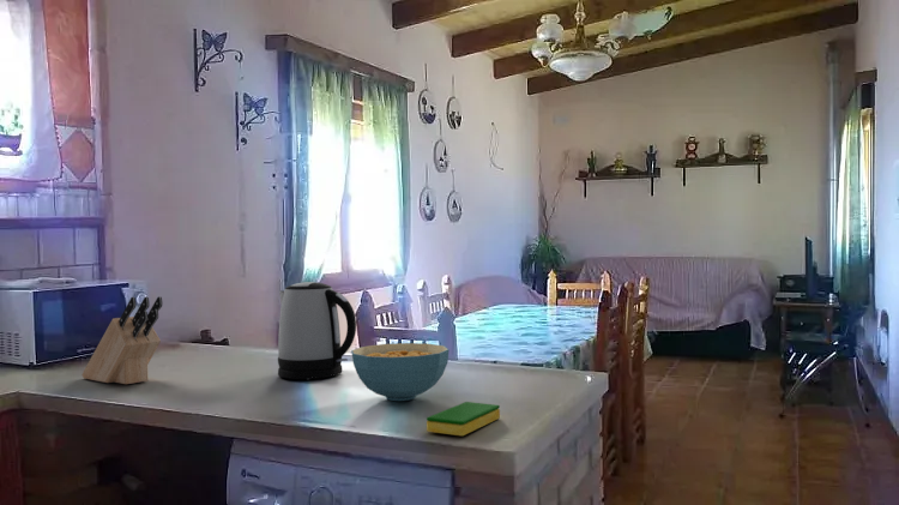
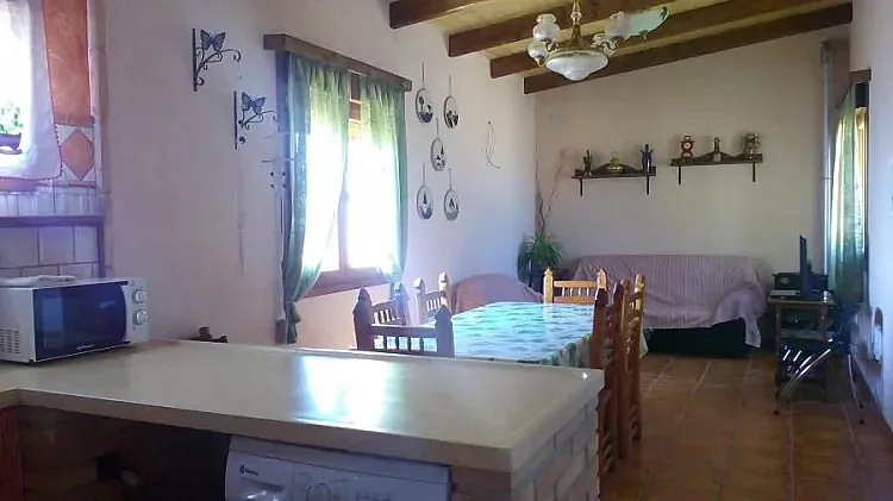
- kettle (316, 327)
- knife block (123, 337)
- dish sponge (464, 417)
- cereal bowl (400, 373)
